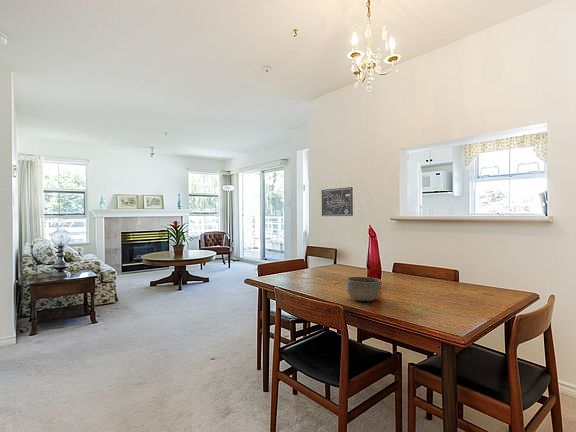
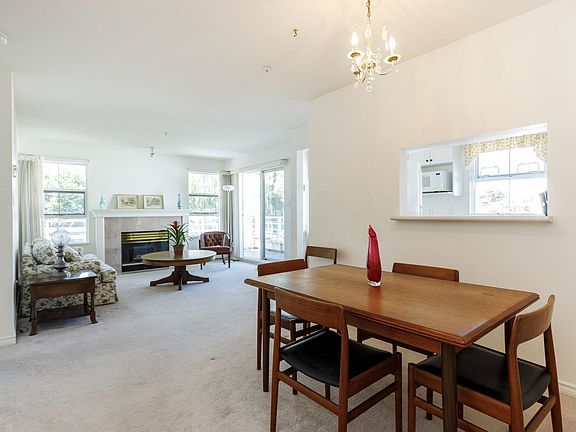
- wall art (336, 202)
- bowl (363, 289)
